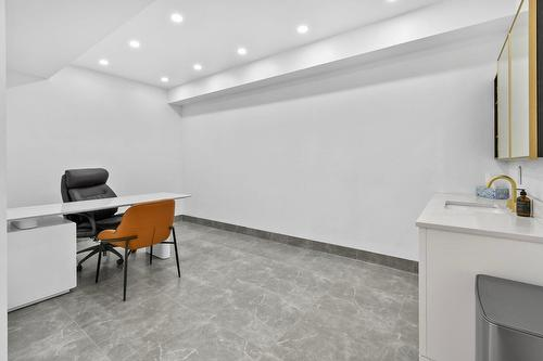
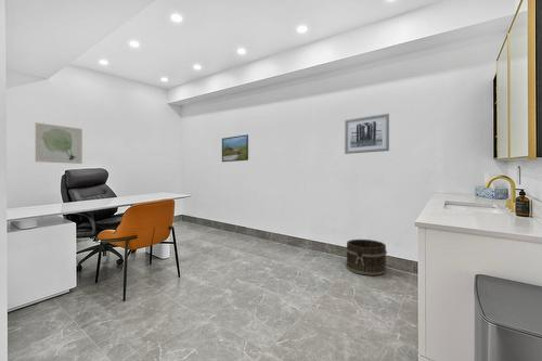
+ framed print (234, 149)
+ bucket (365, 256)
+ wall art (365, 134)
+ wall art (60, 144)
